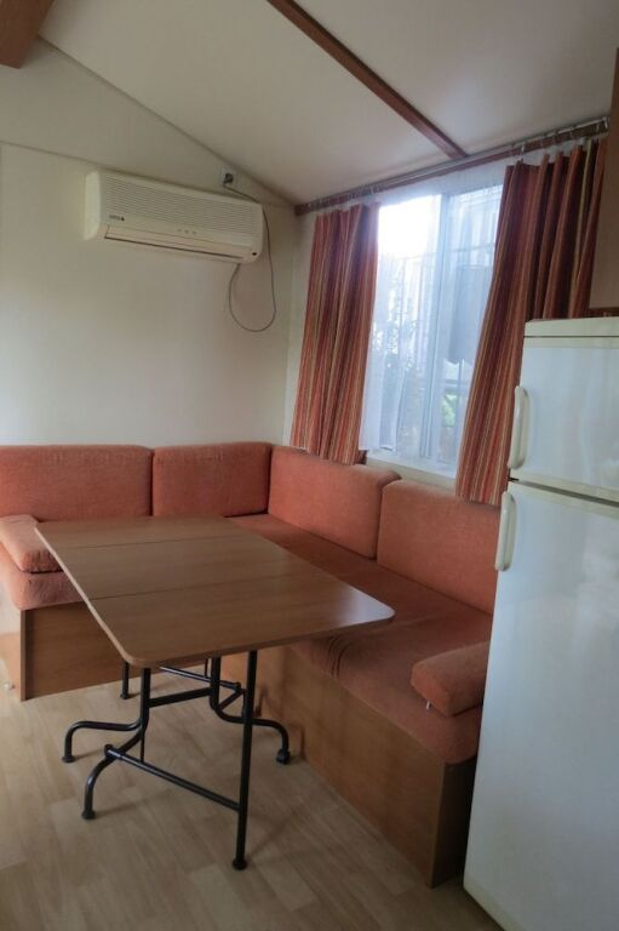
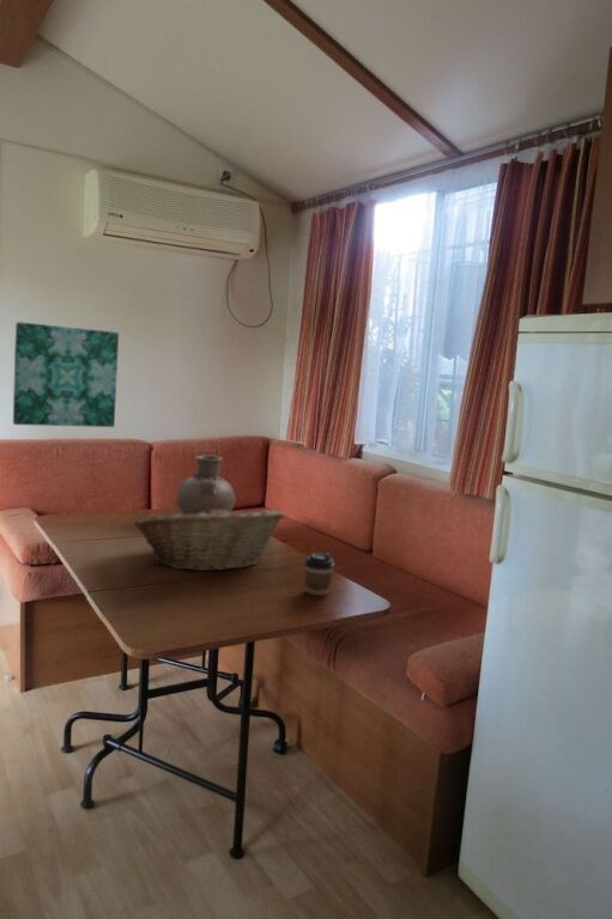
+ vase (206, 489)
+ coffee cup (317, 572)
+ fruit basket (211, 530)
+ wall art (67, 377)
